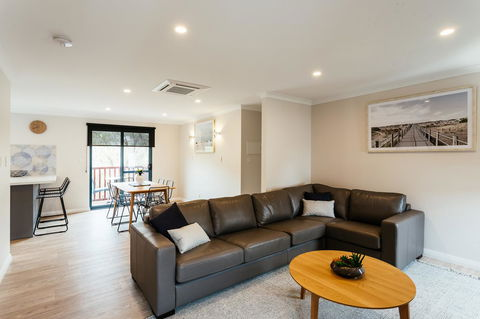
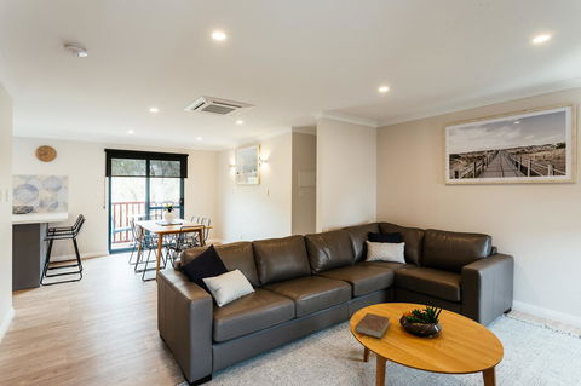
+ book (373, 324)
